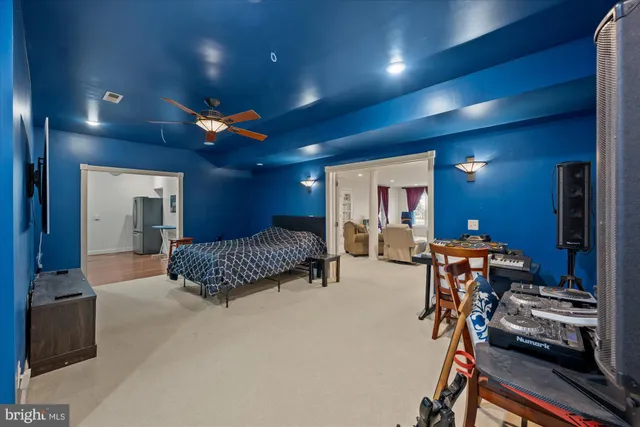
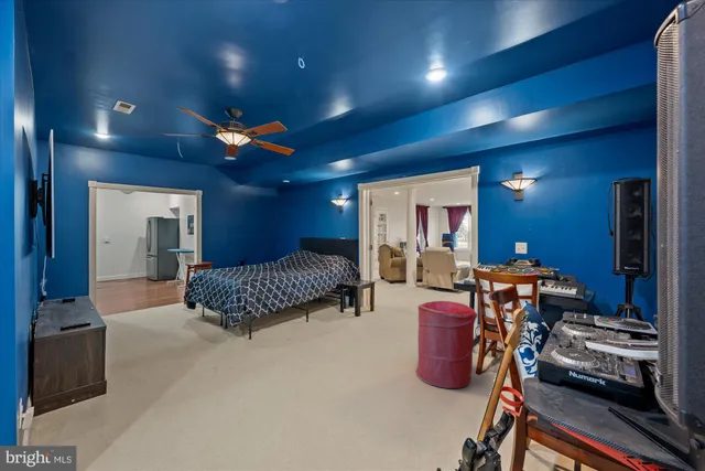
+ laundry hamper (445, 340)
